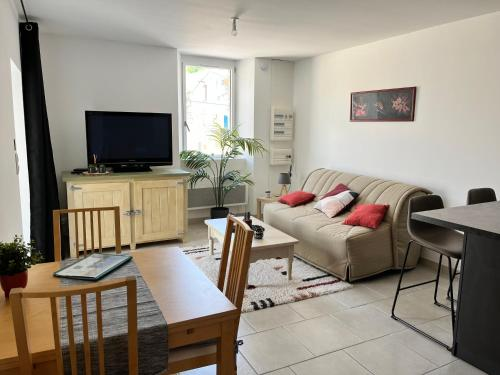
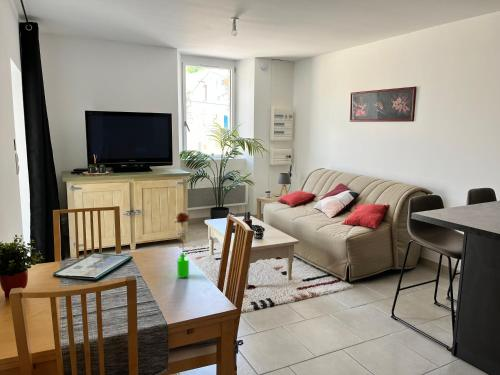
+ flower (183, 245)
